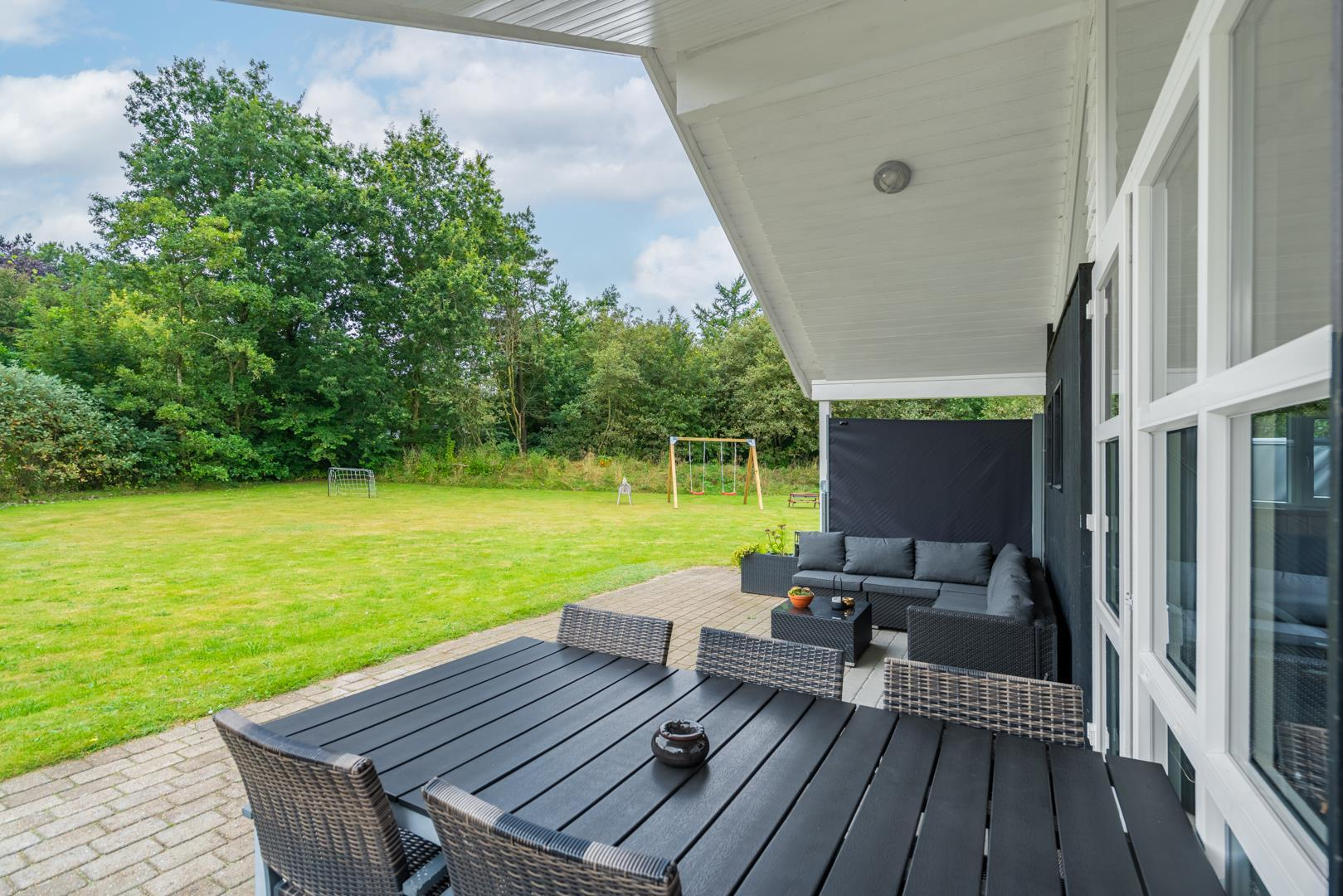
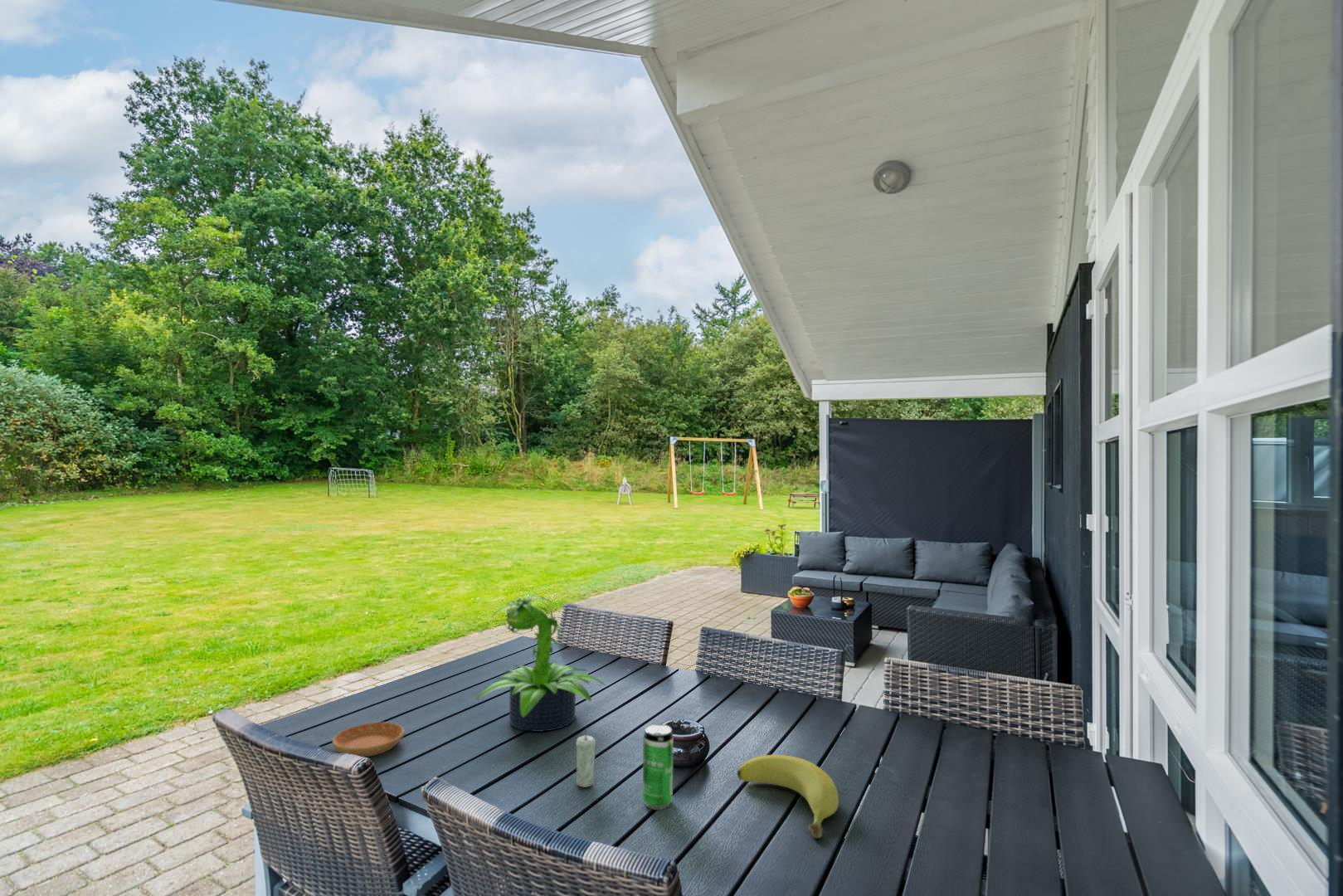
+ saucer (368, 740)
+ candle (586, 756)
+ beverage can (658, 766)
+ potted plant (543, 655)
+ banana (782, 786)
